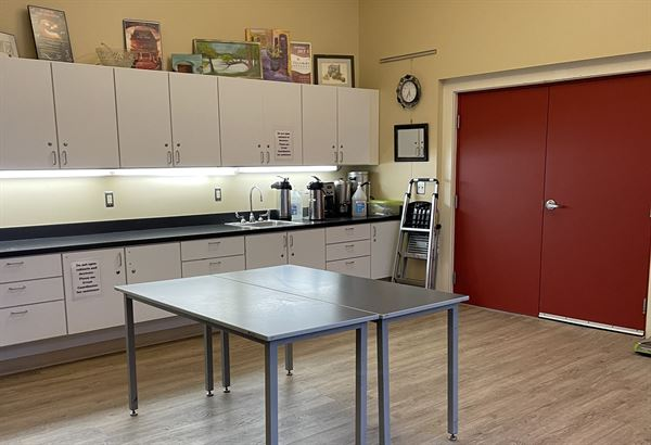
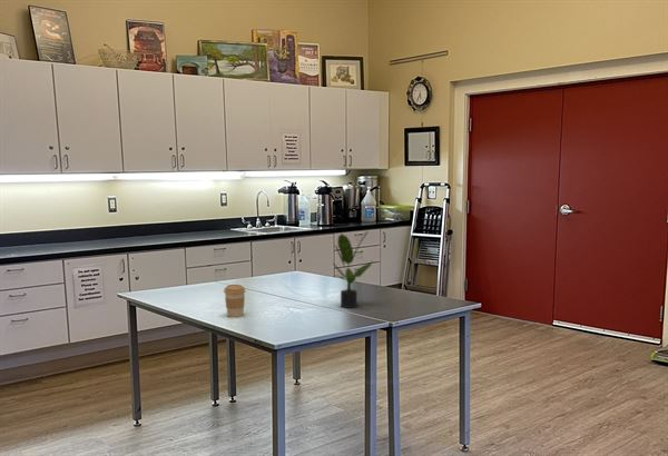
+ coffee cup (235, 300)
+ potted plant (351, 270)
